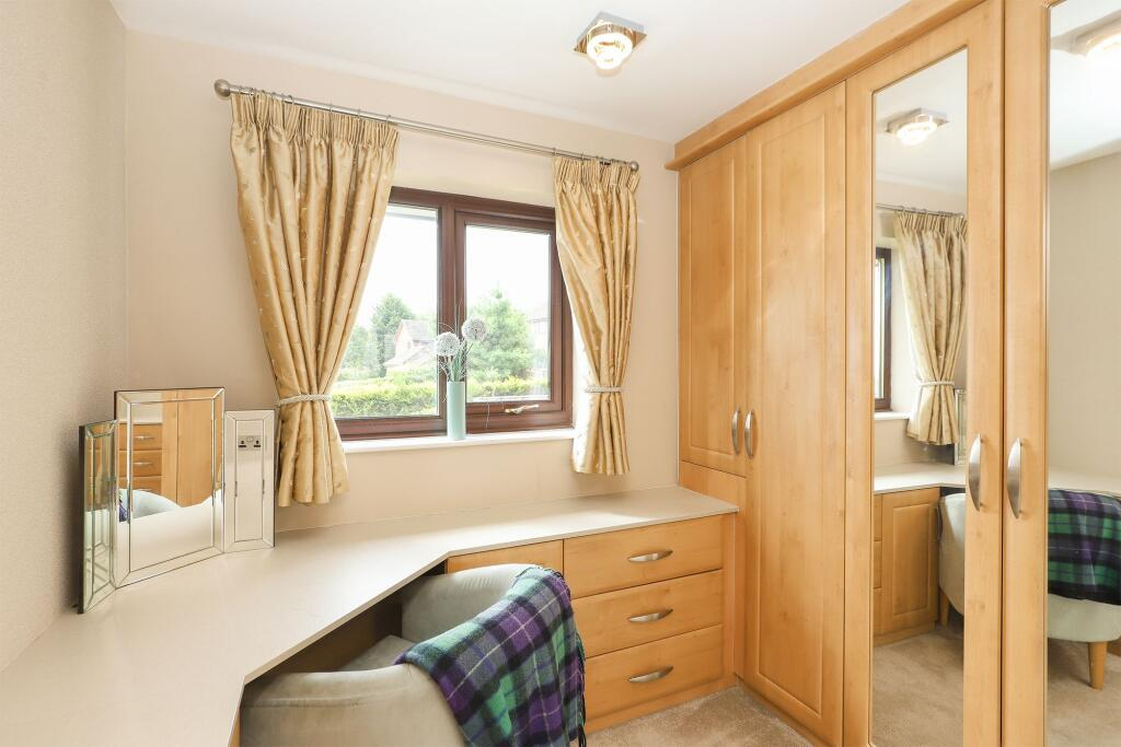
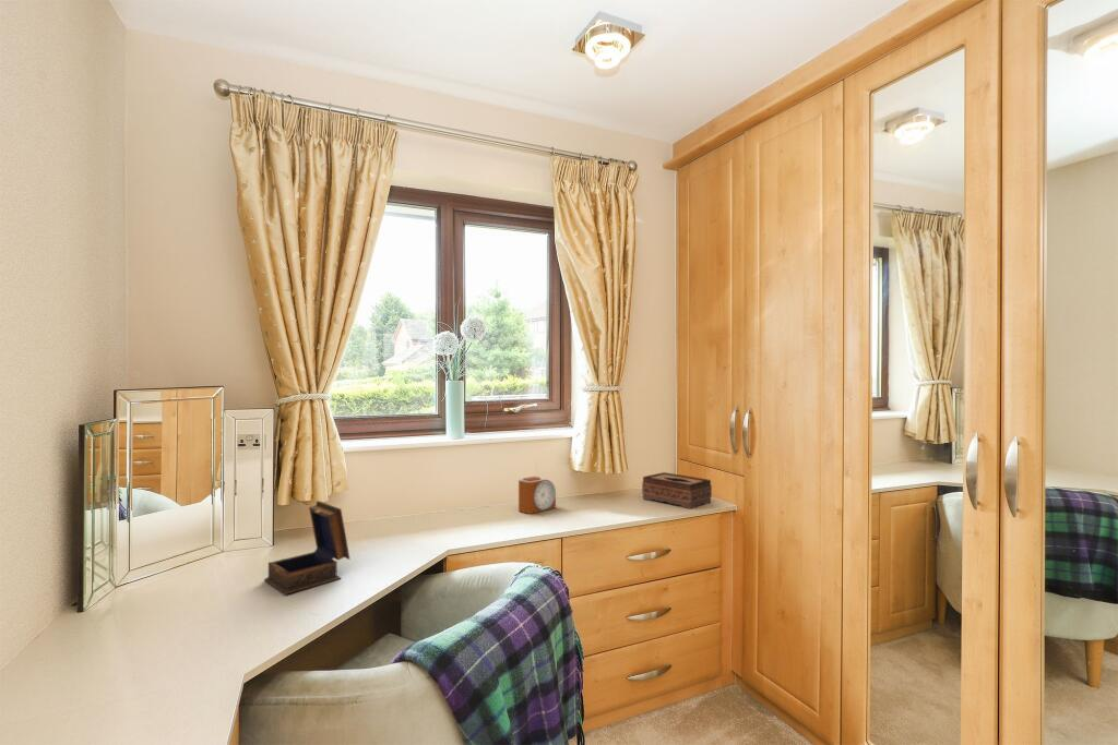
+ tissue box (676, 489)
+ alarm clock (536, 493)
+ jewelry box (316, 543)
